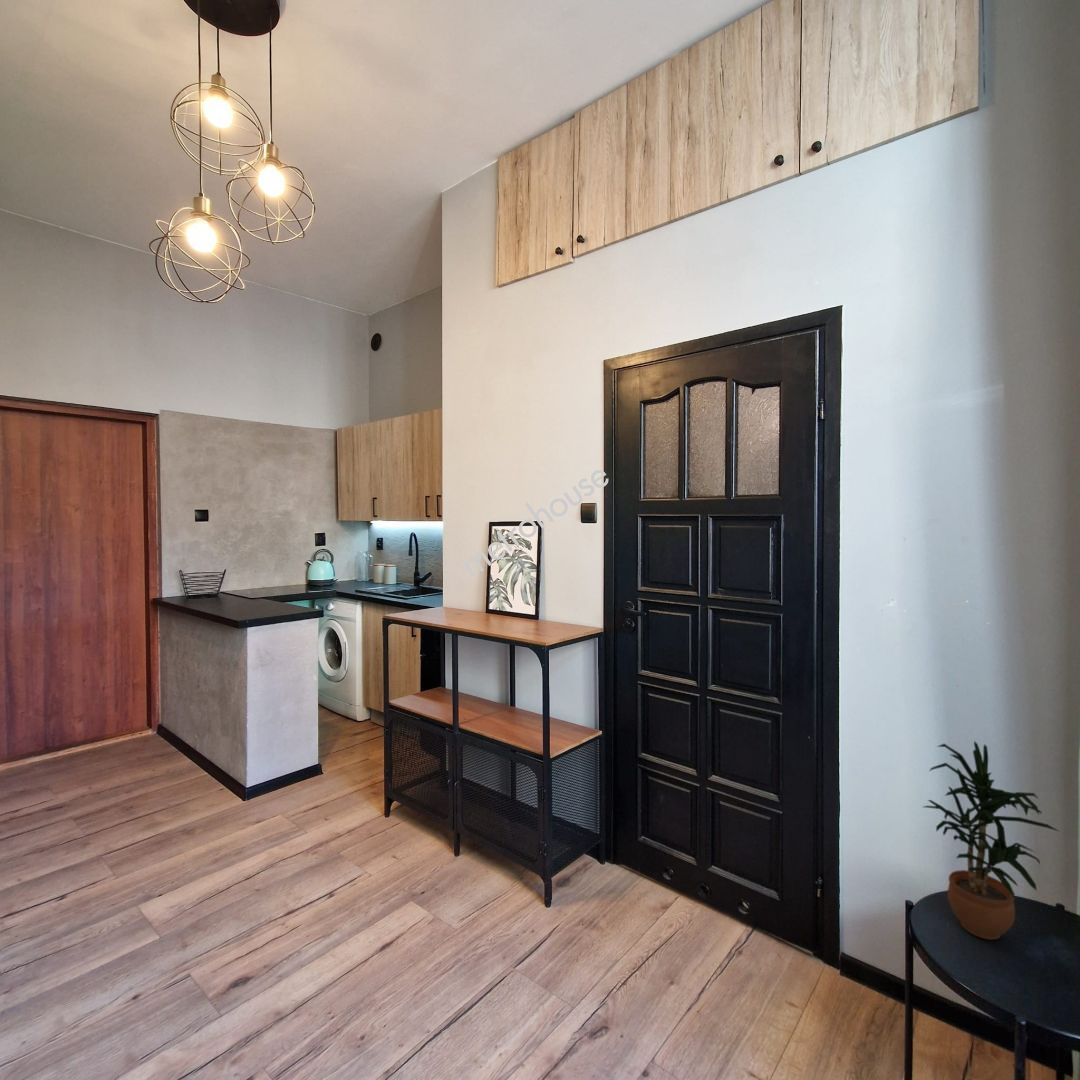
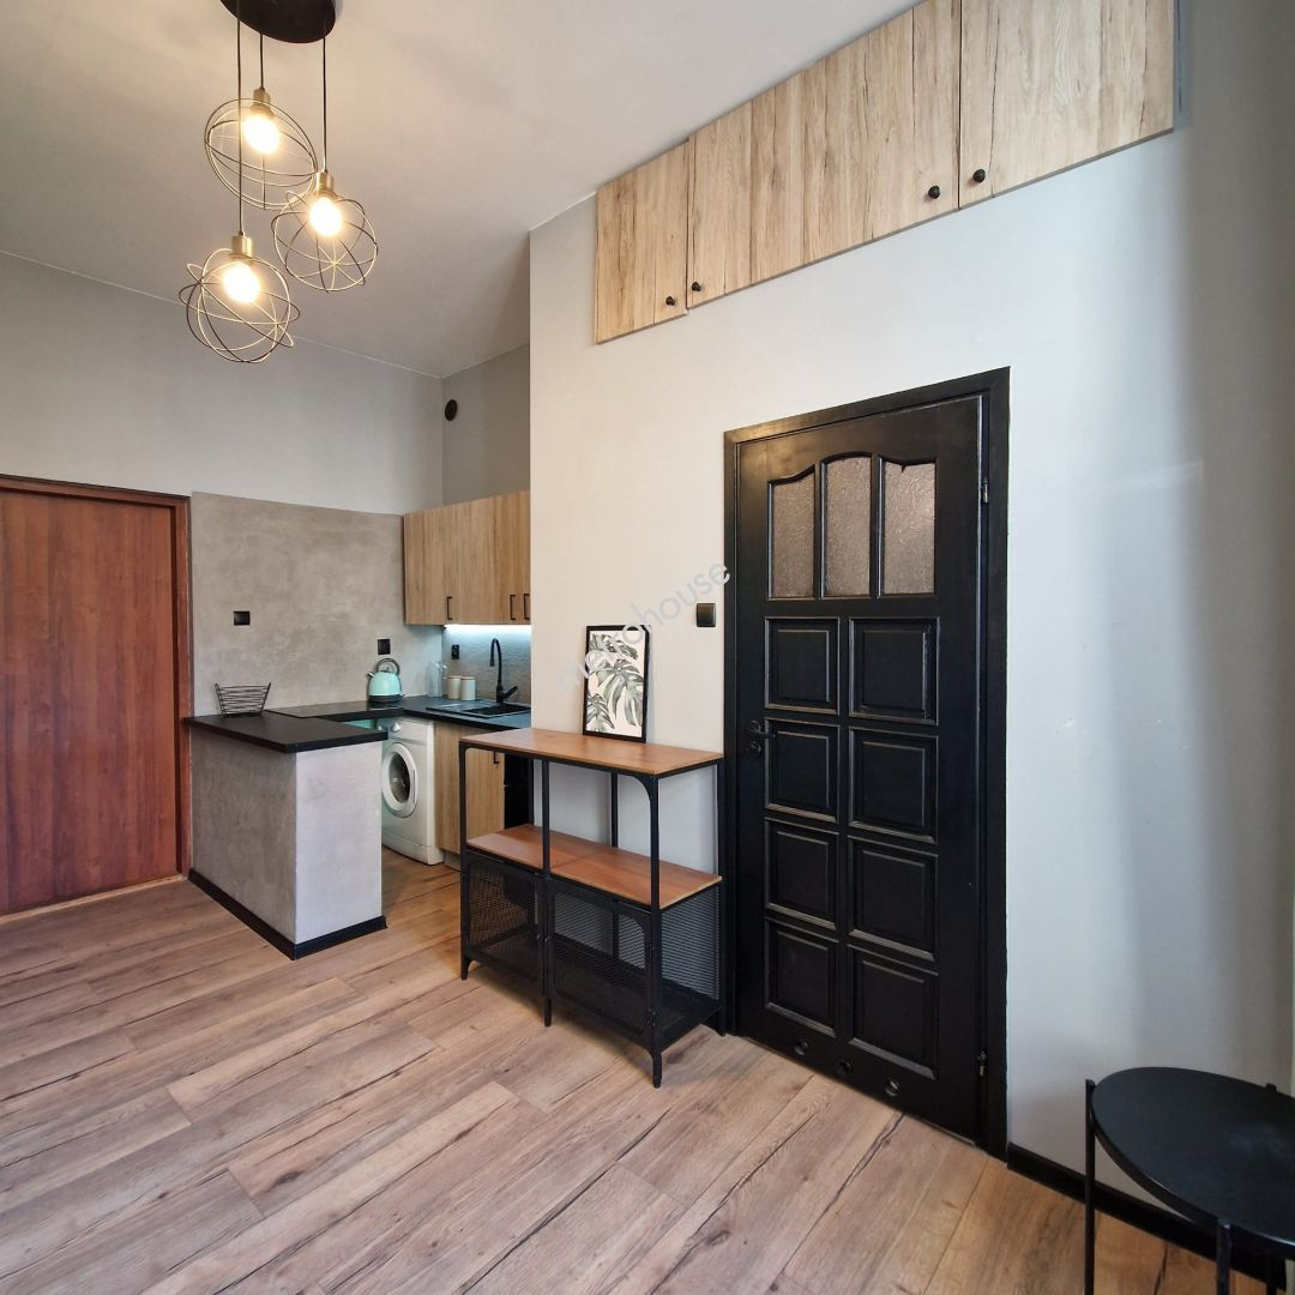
- potted plant (989, 837)
